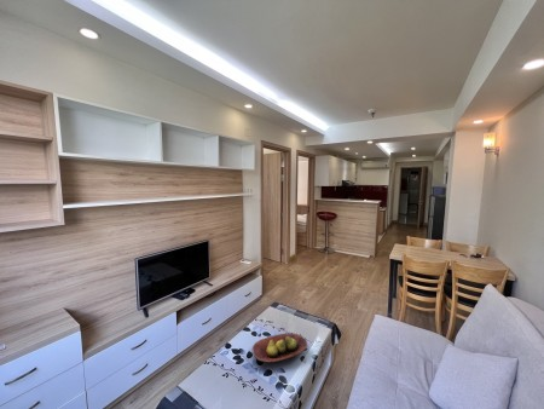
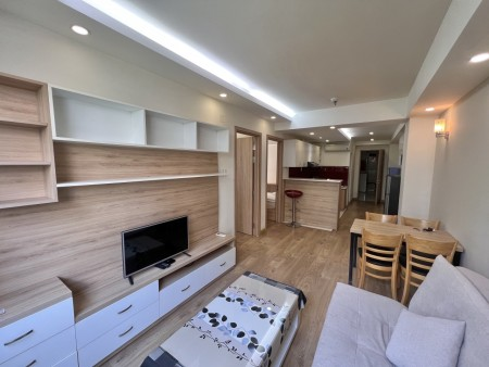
- fruit bowl (279, 346)
